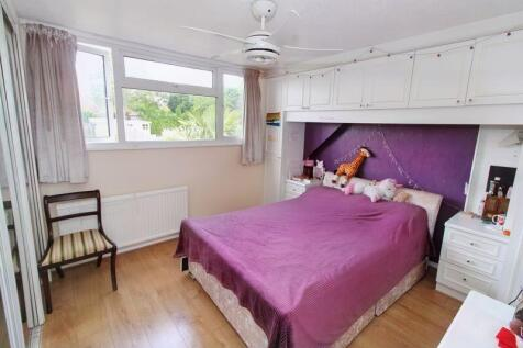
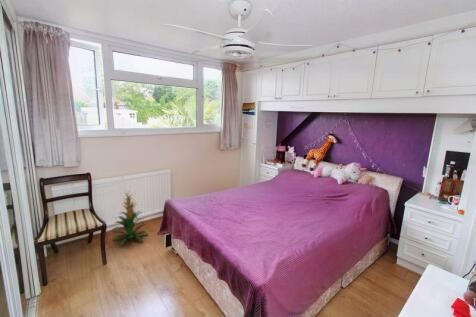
+ indoor plant (129, 214)
